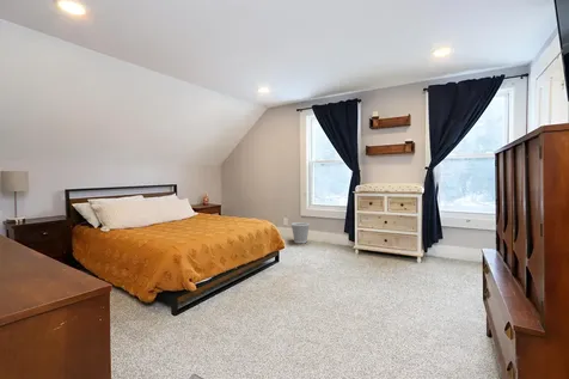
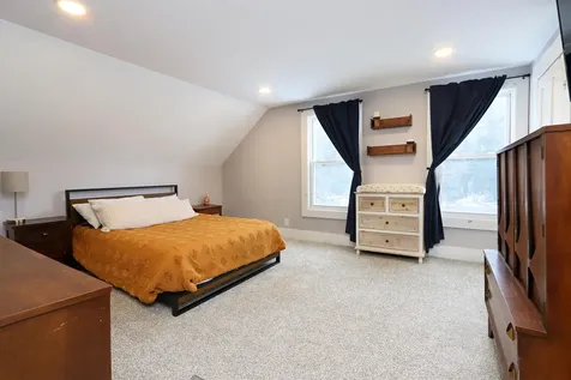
- wastebasket (300, 232)
